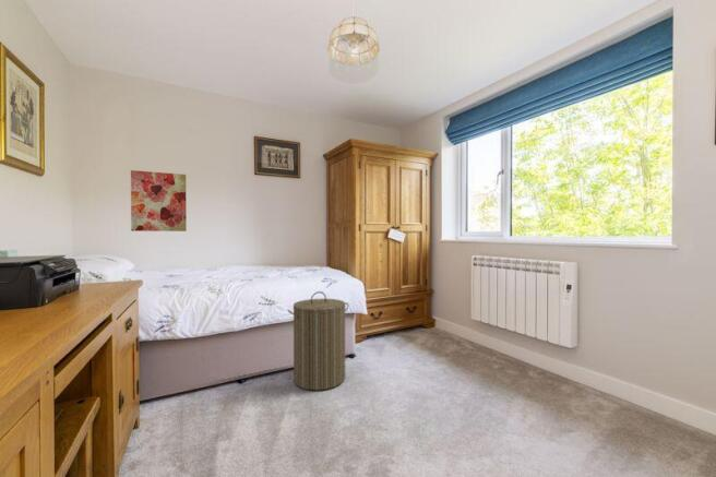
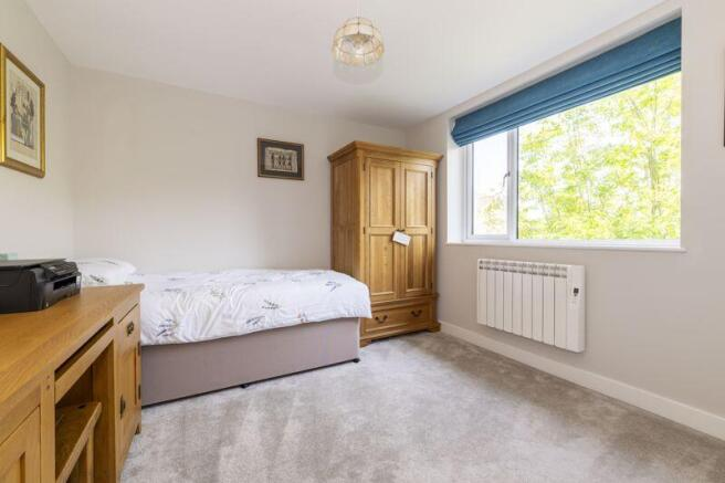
- wall art (159, 201)
- laundry hamper (319, 334)
